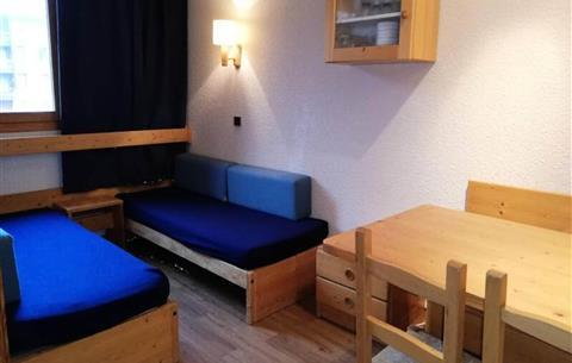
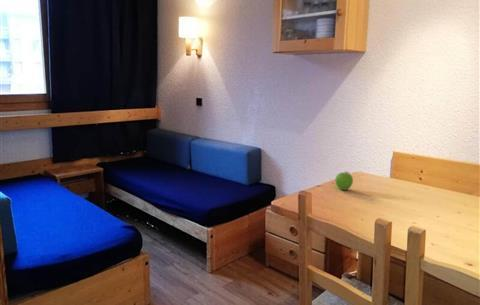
+ fruit (344, 180)
